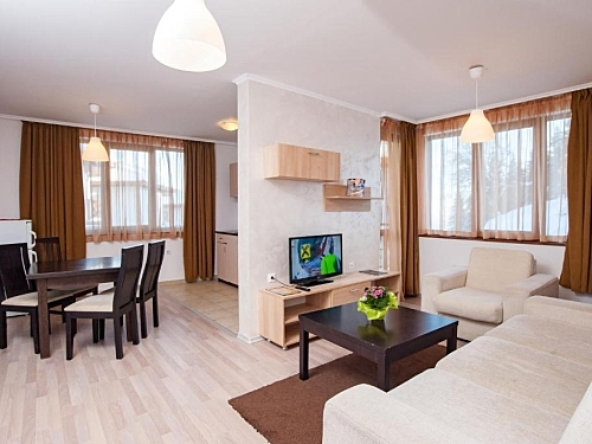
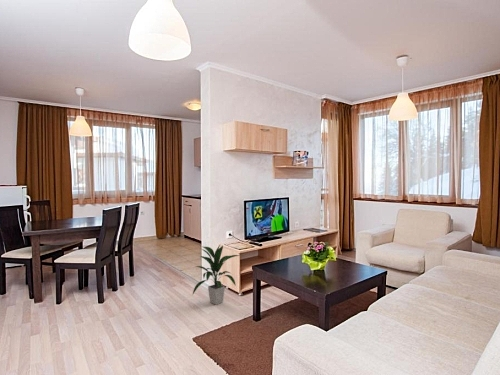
+ indoor plant (213, 272)
